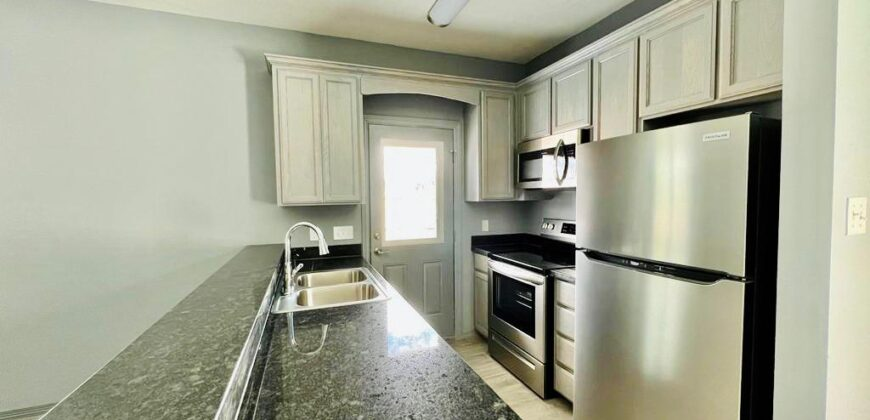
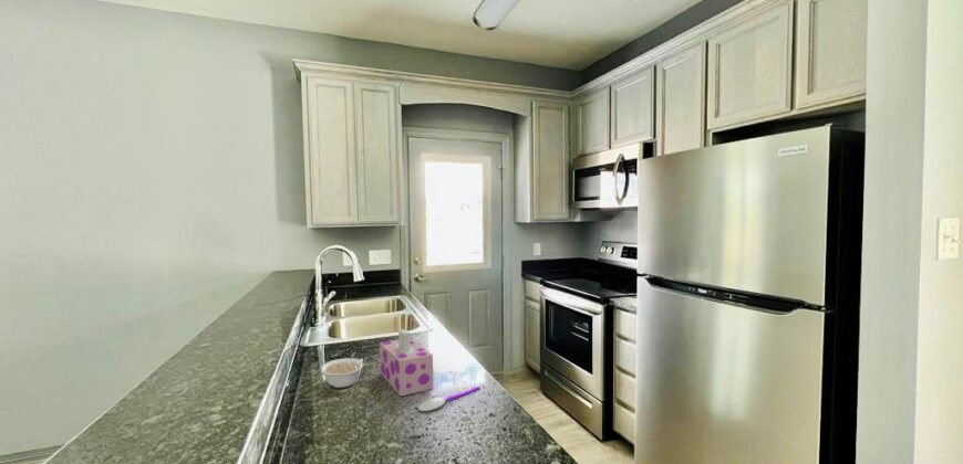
+ legume (342, 371)
+ spoon (451, 397)
+ tissue box (405, 356)
